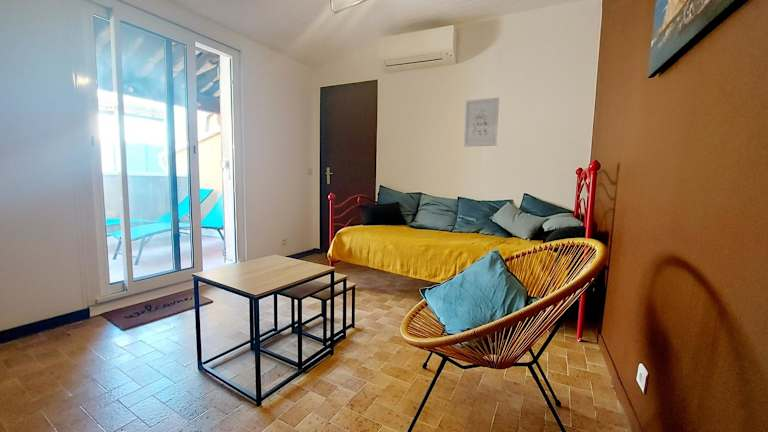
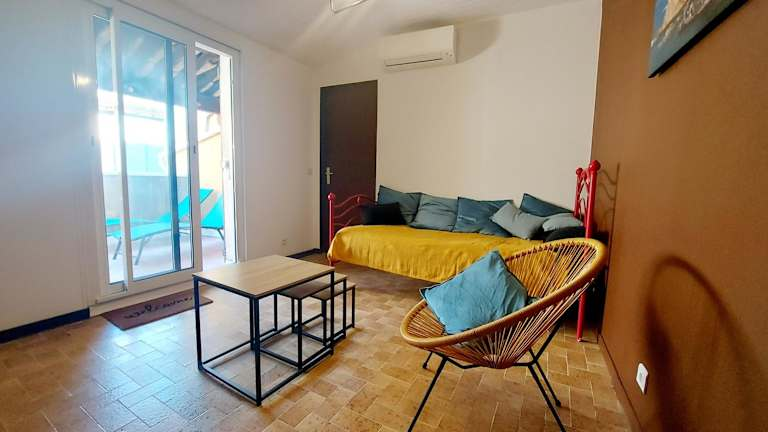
- wall art (481, 122)
